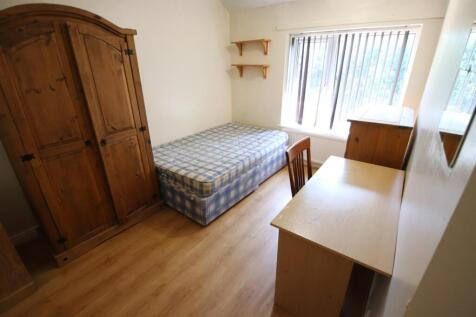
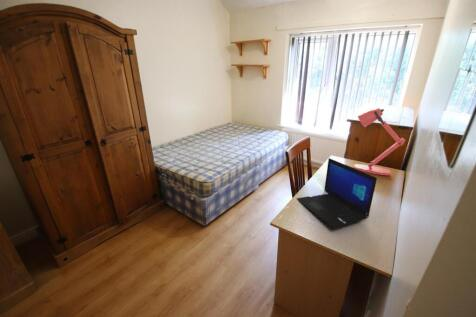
+ desk lamp (386, 150)
+ laptop (331, 189)
